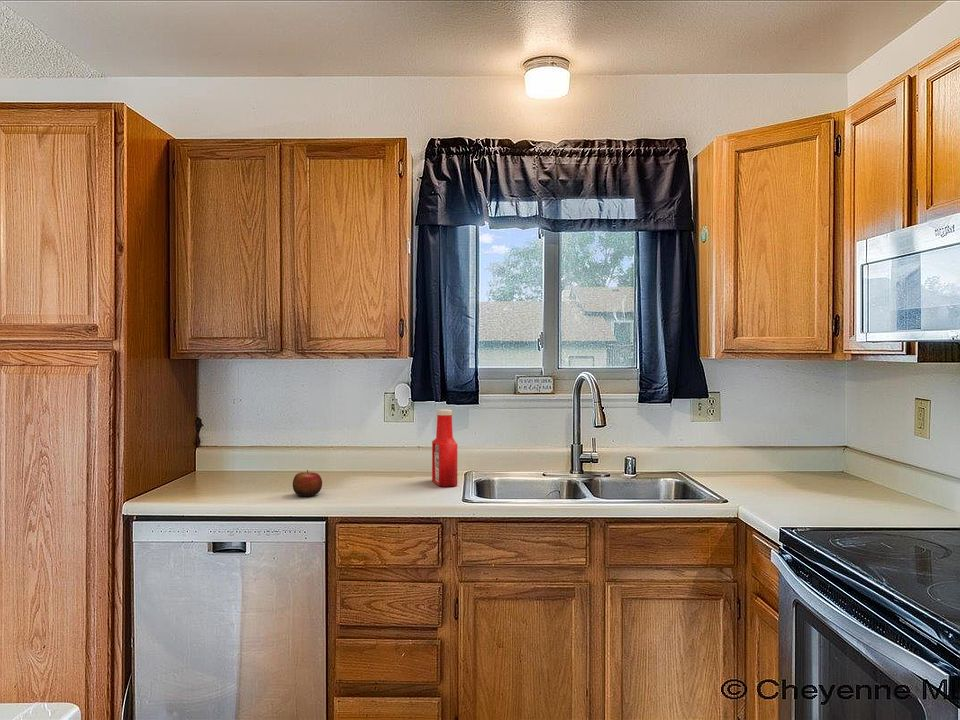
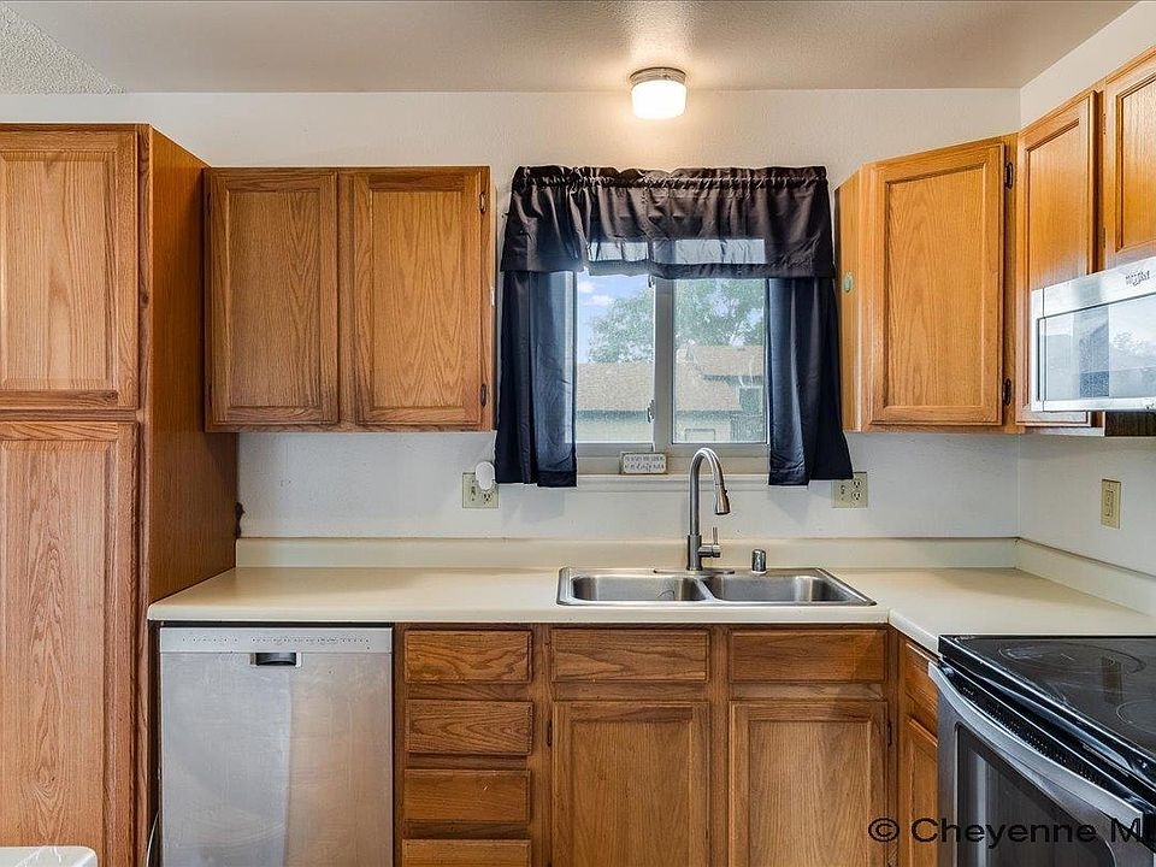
- soap bottle (444, 446)
- apple (307, 482)
